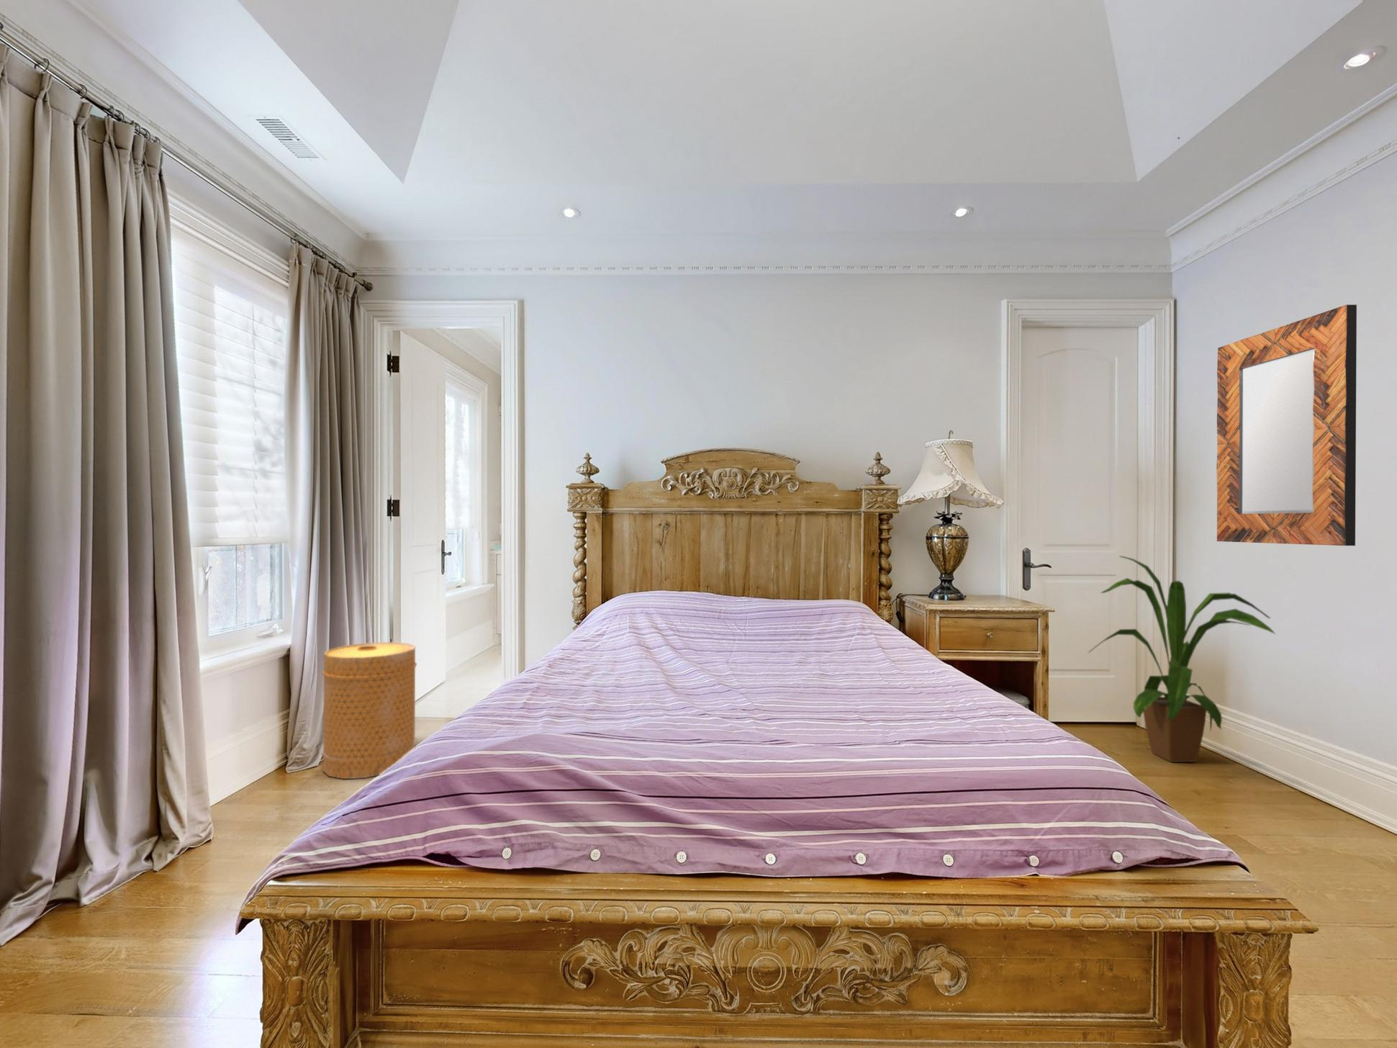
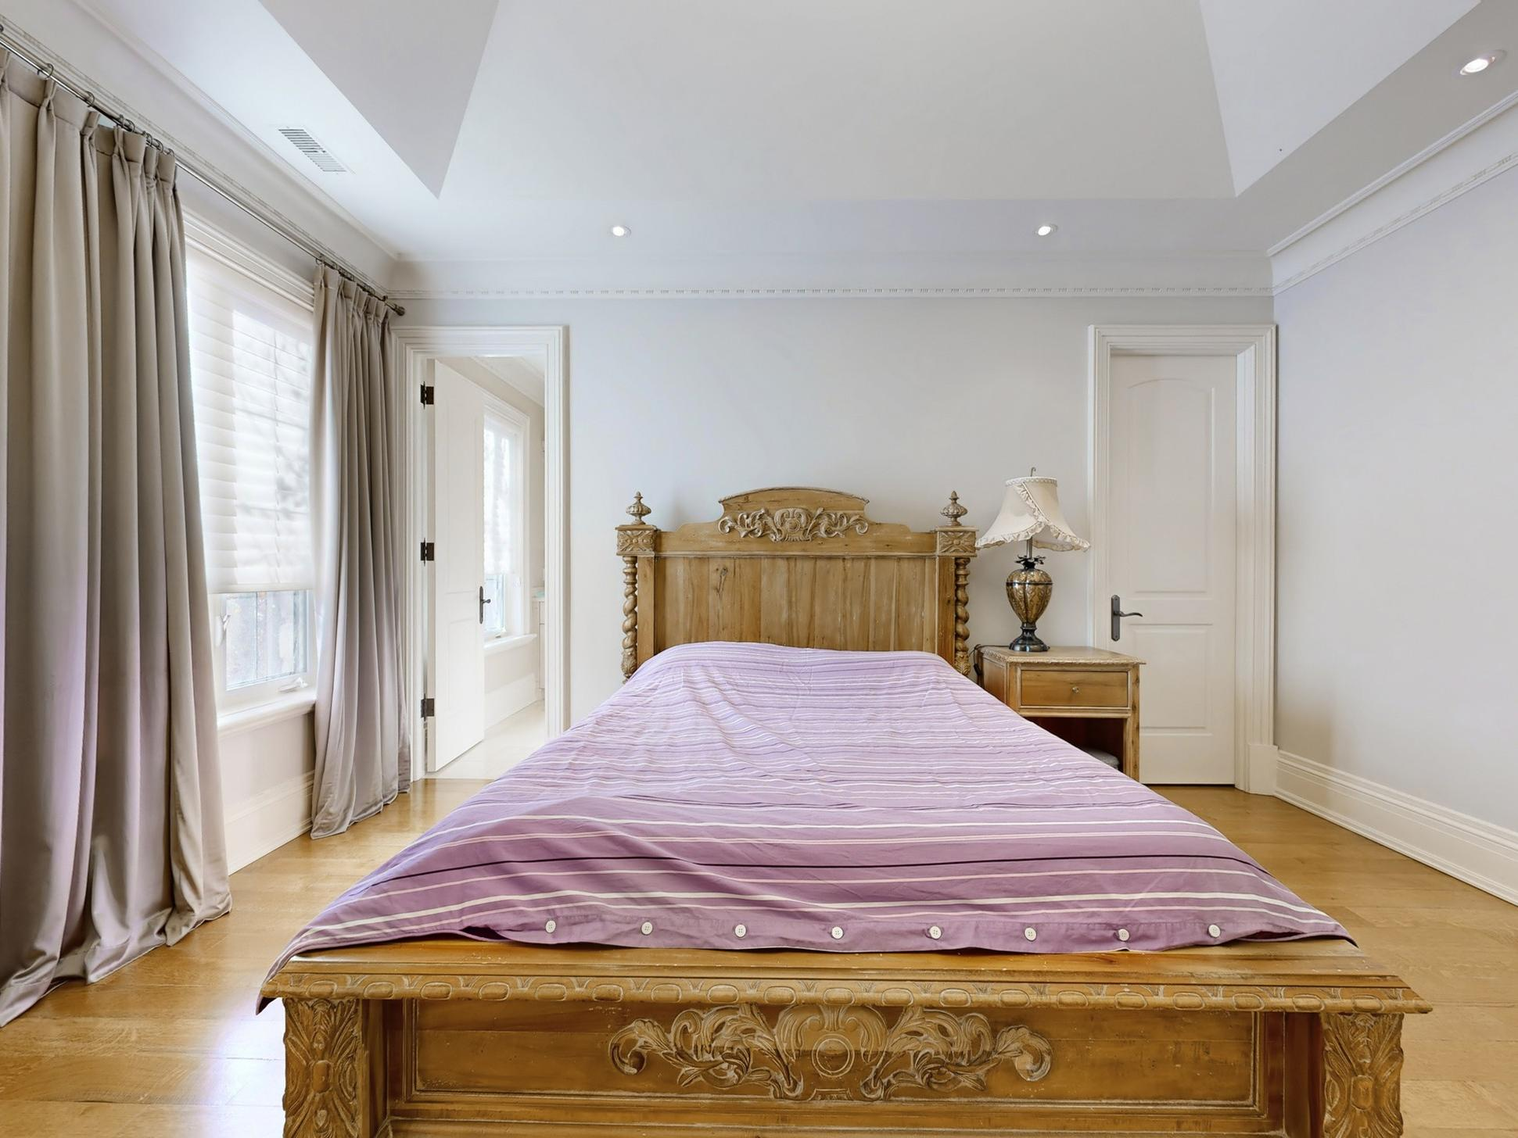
- home mirror (1278, 436)
- basket (371, 706)
- house plant (1185, 662)
